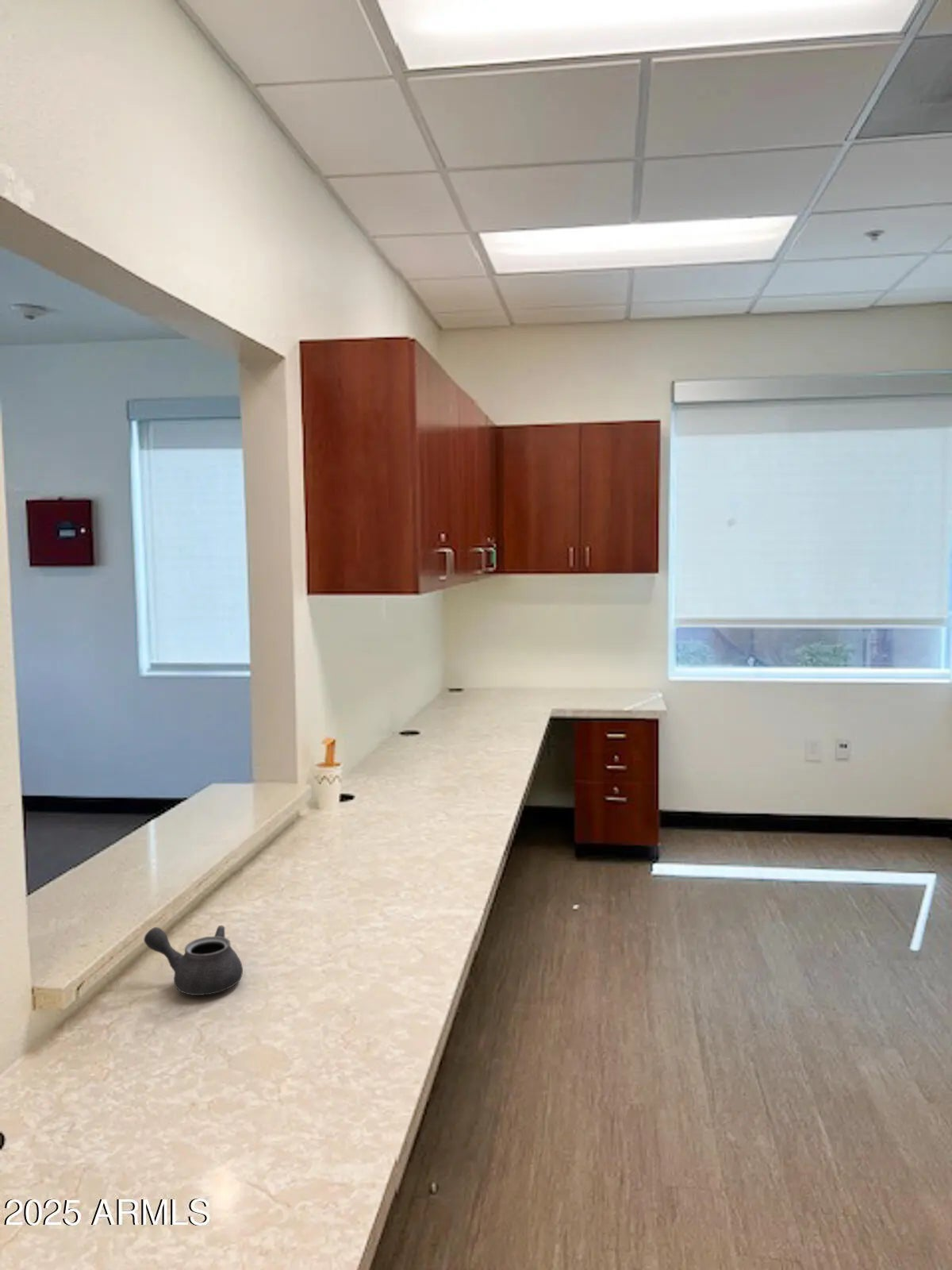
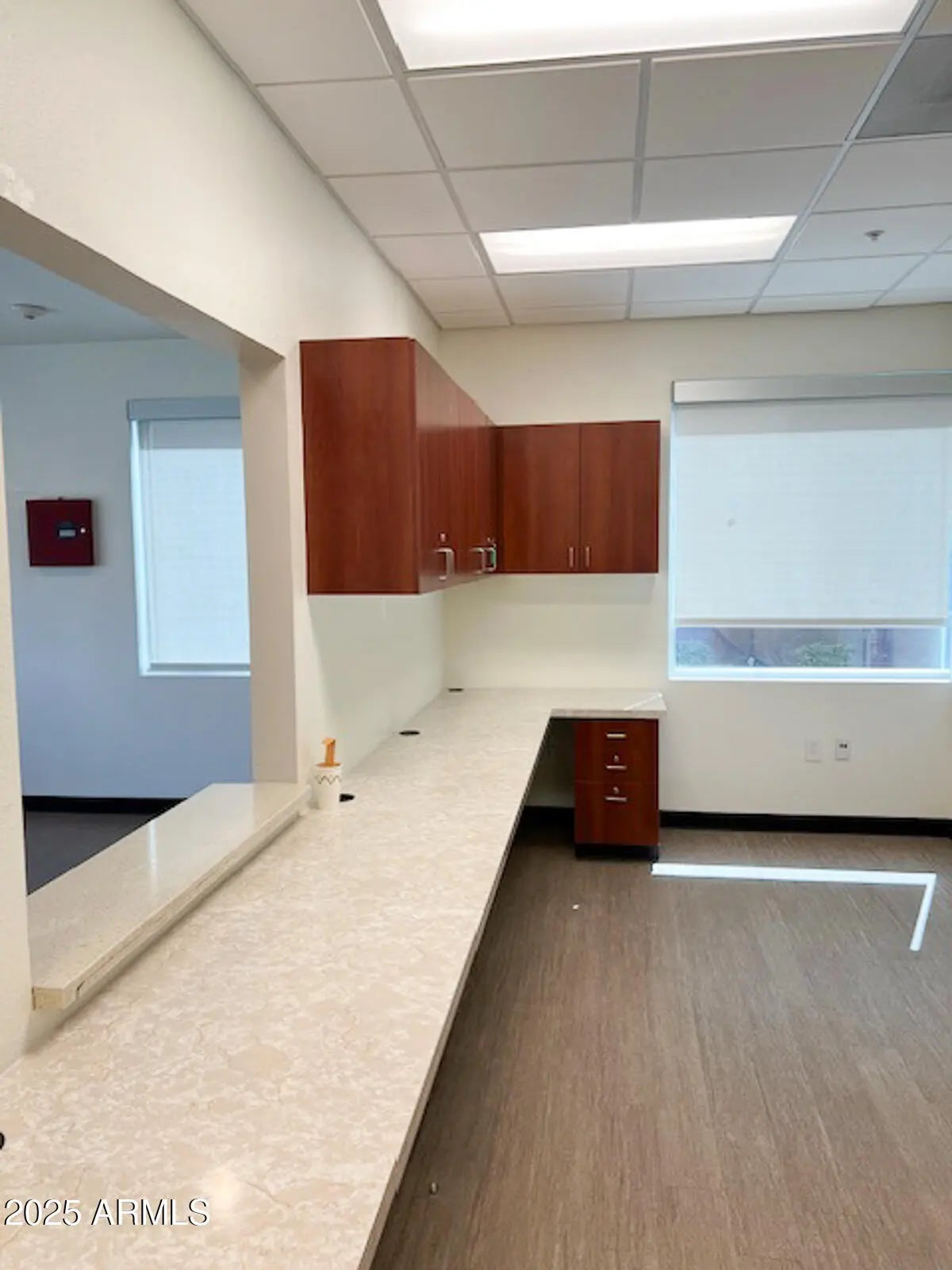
- teapot (194, 955)
